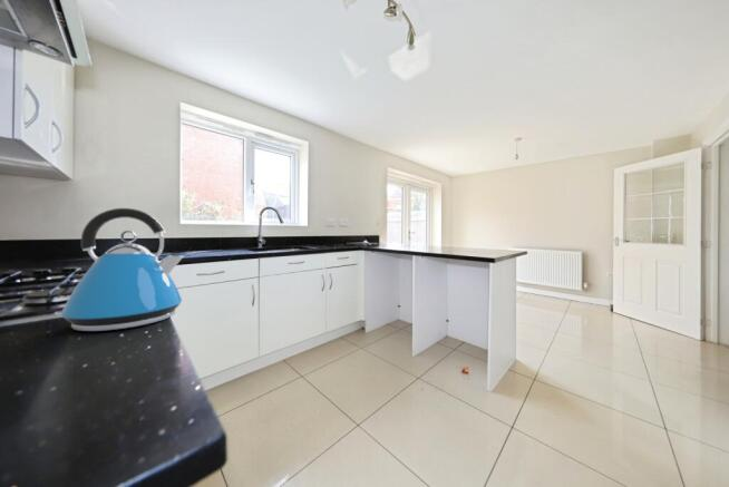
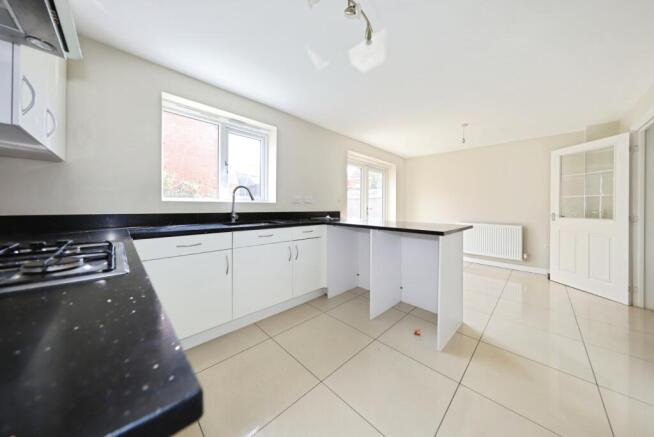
- kettle (124, 263)
